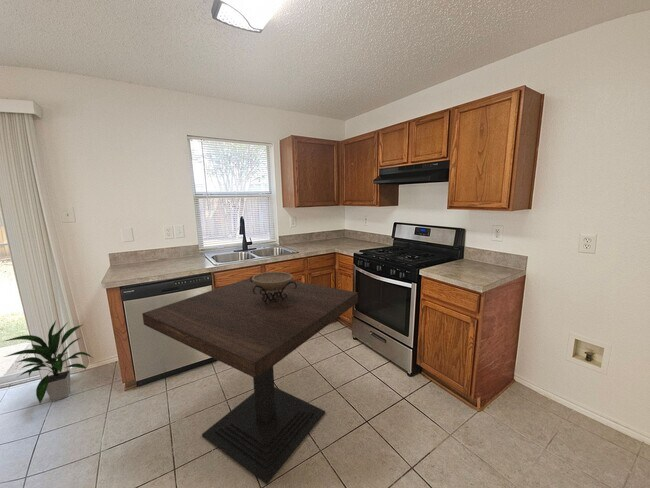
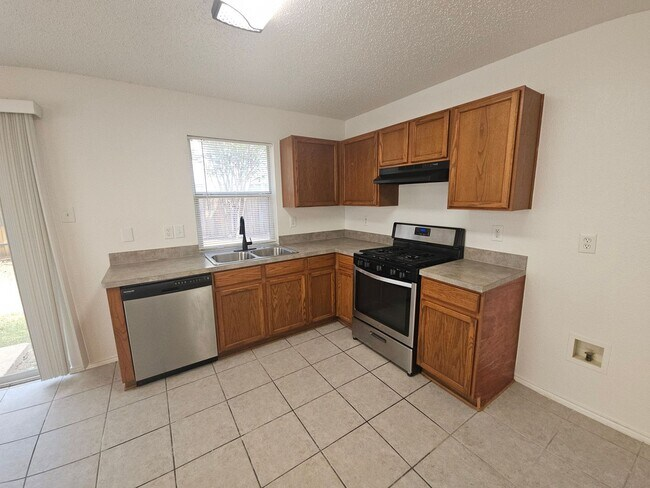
- decorative bowl (272, 288)
- indoor plant (51, 361)
- dining table (262, 365)
